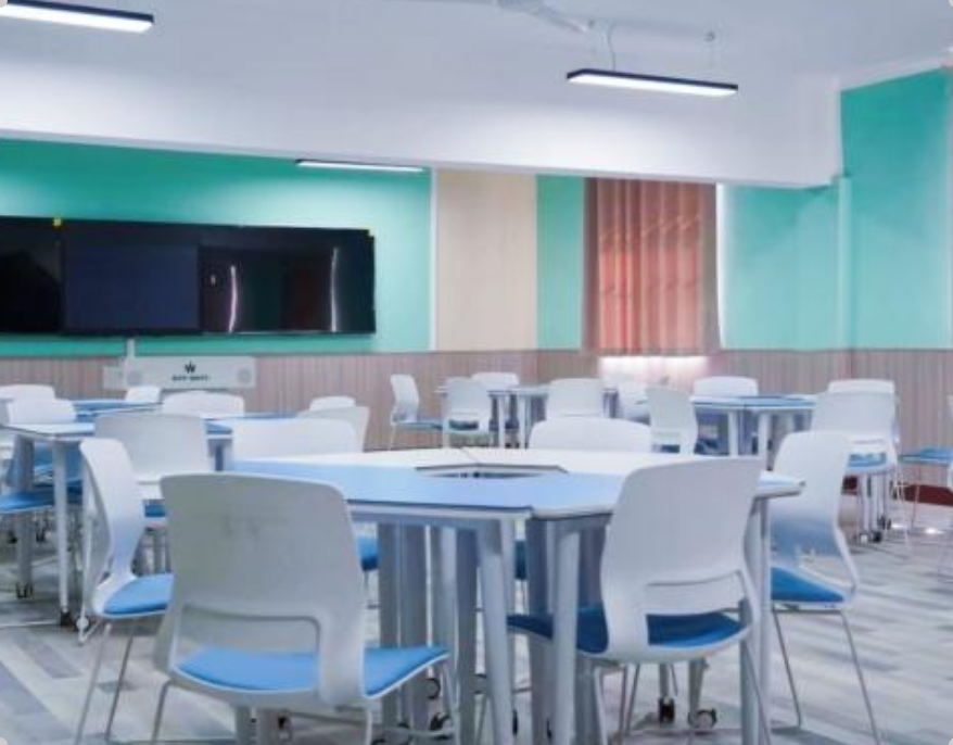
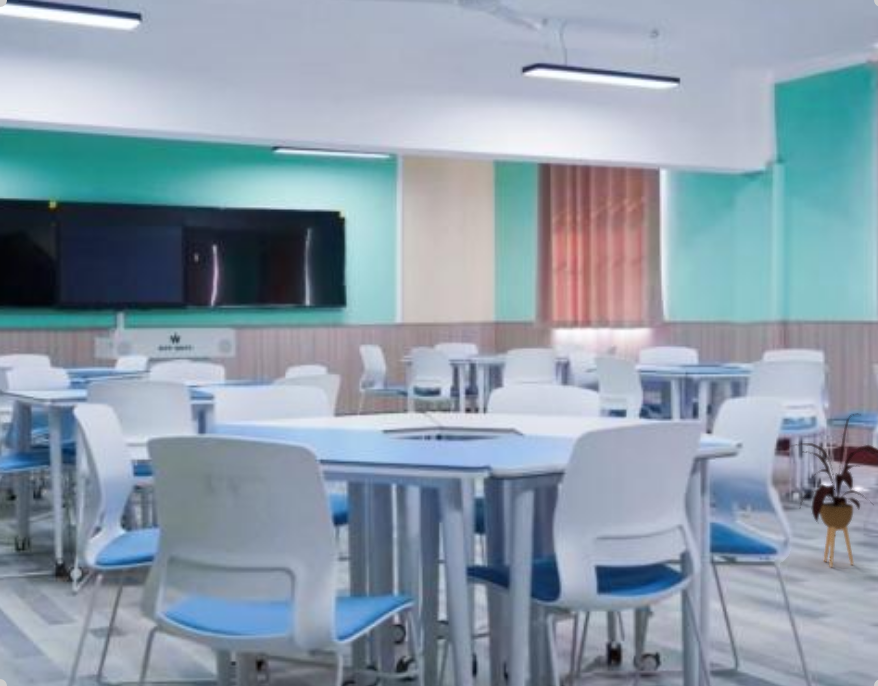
+ house plant (833, 489)
